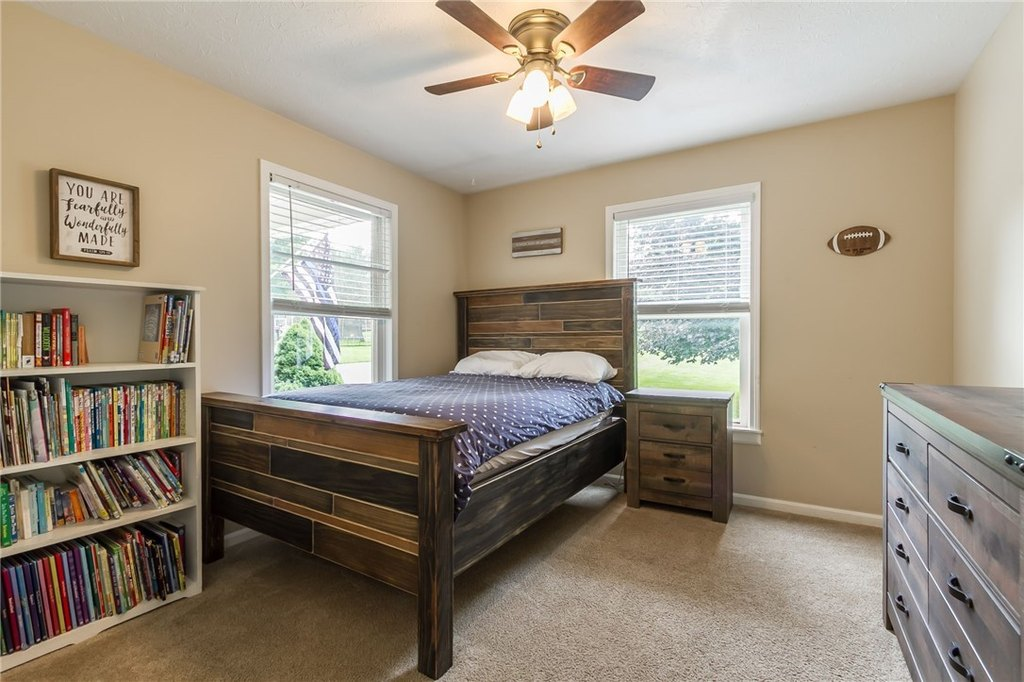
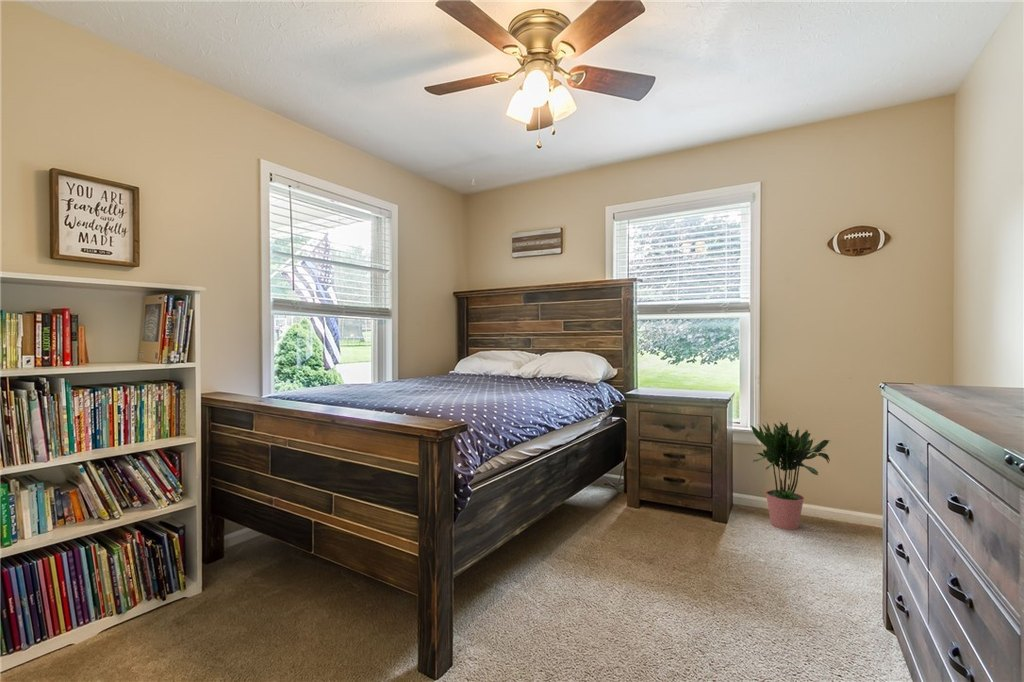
+ potted plant (791, 472)
